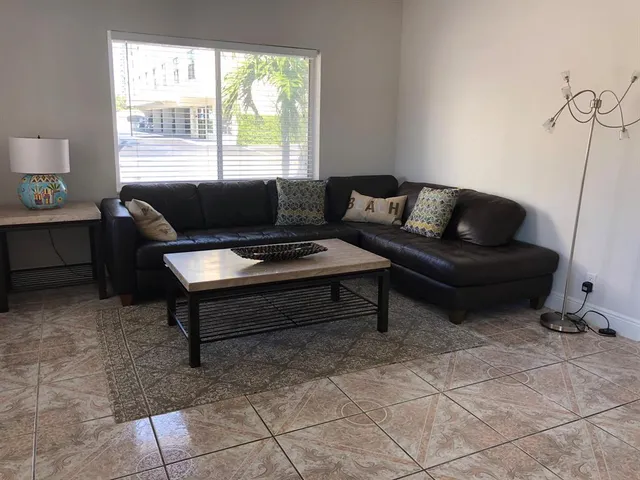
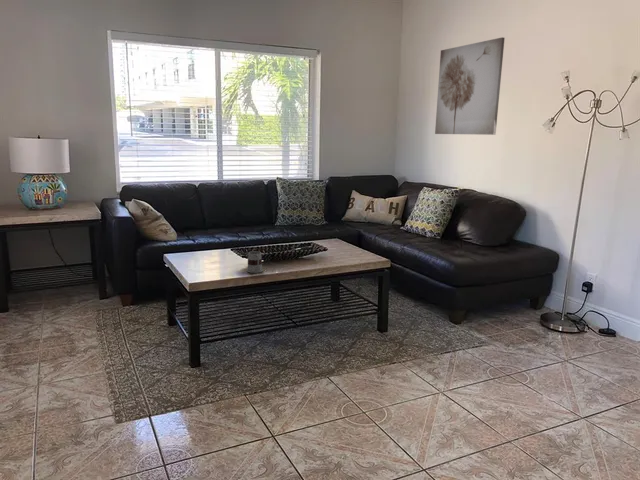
+ mug (255, 262)
+ wall art (466, 90)
